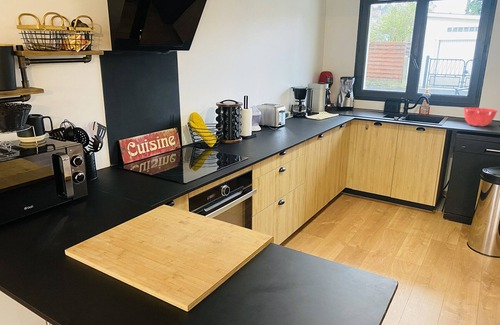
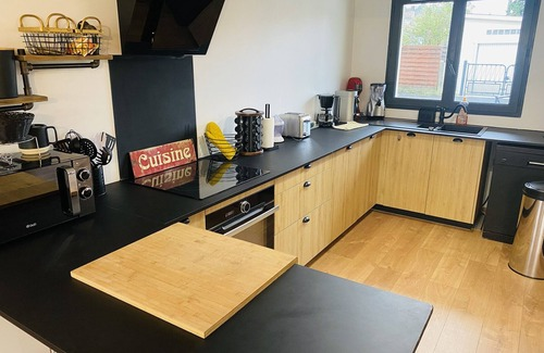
- mixing bowl (478, 117)
